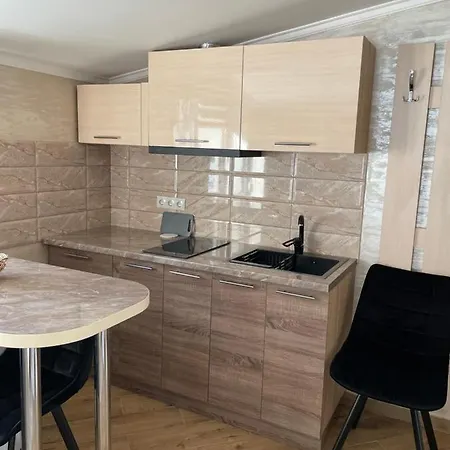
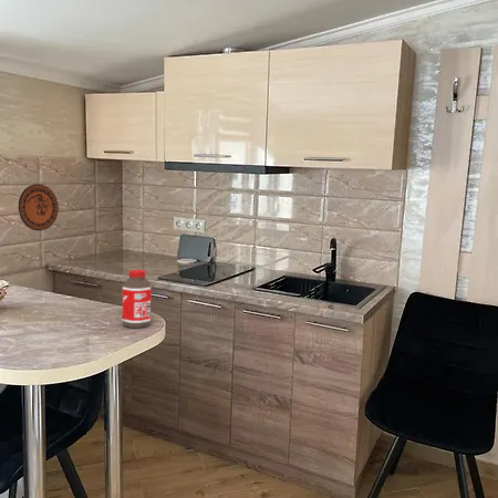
+ bottle (136, 298)
+ decorative plate (38, 207)
